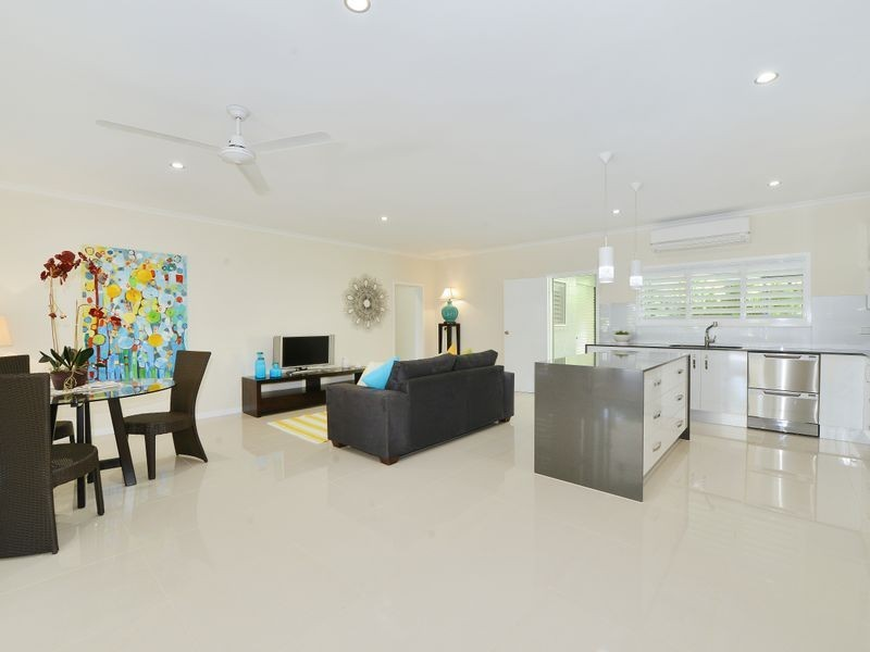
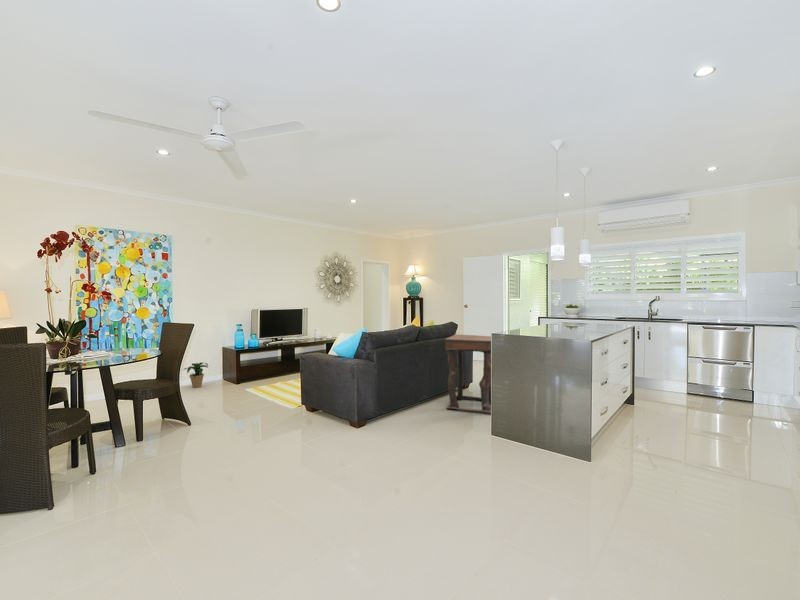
+ potted plant (196, 375)
+ side table (462, 371)
